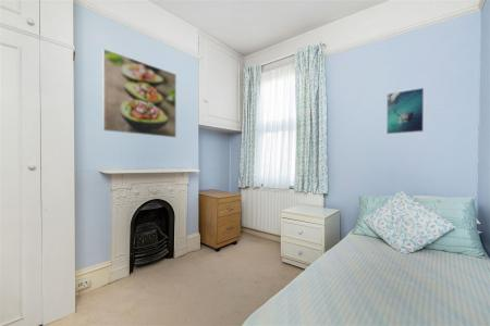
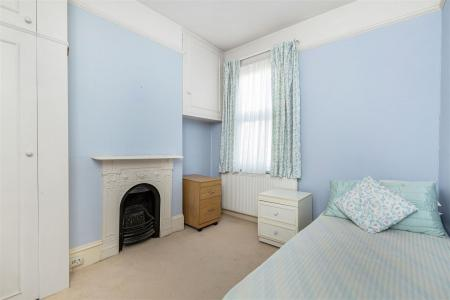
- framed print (404, 112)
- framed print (143, 99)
